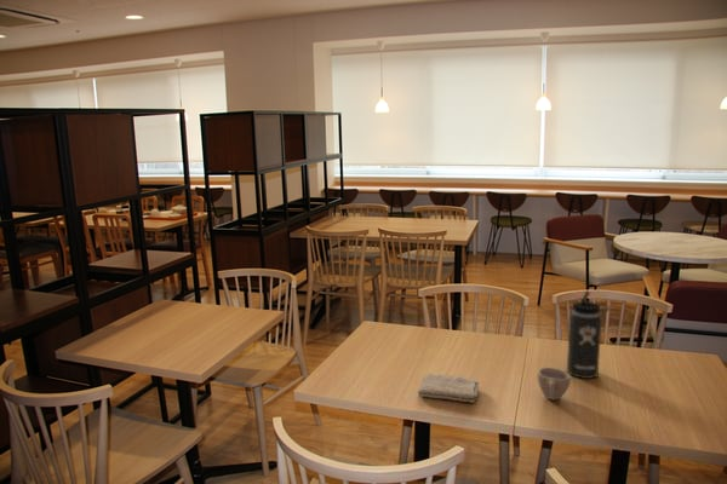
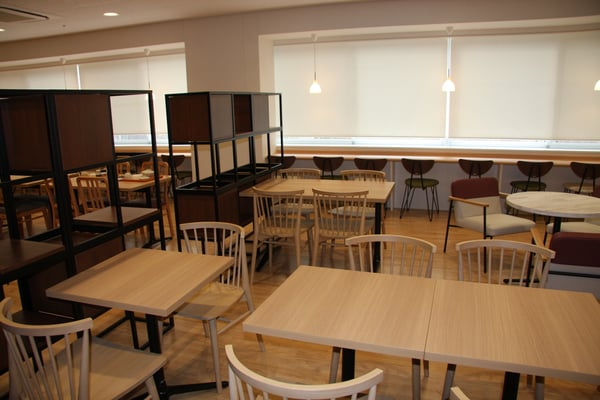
- thermos bottle (588, 332)
- washcloth (448, 387)
- cup (553, 386)
